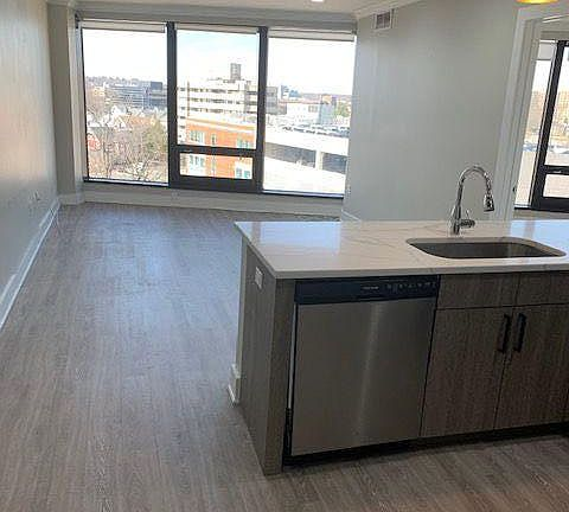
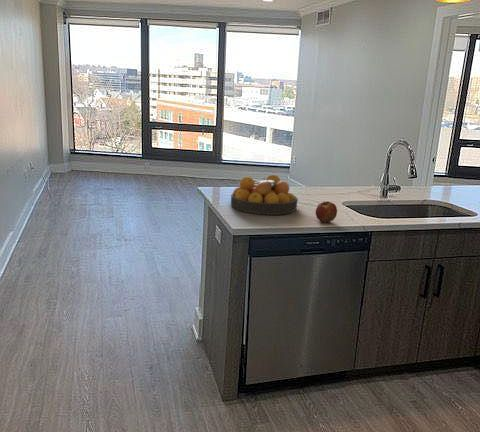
+ fruit bowl (264, 191)
+ apple (326, 211)
